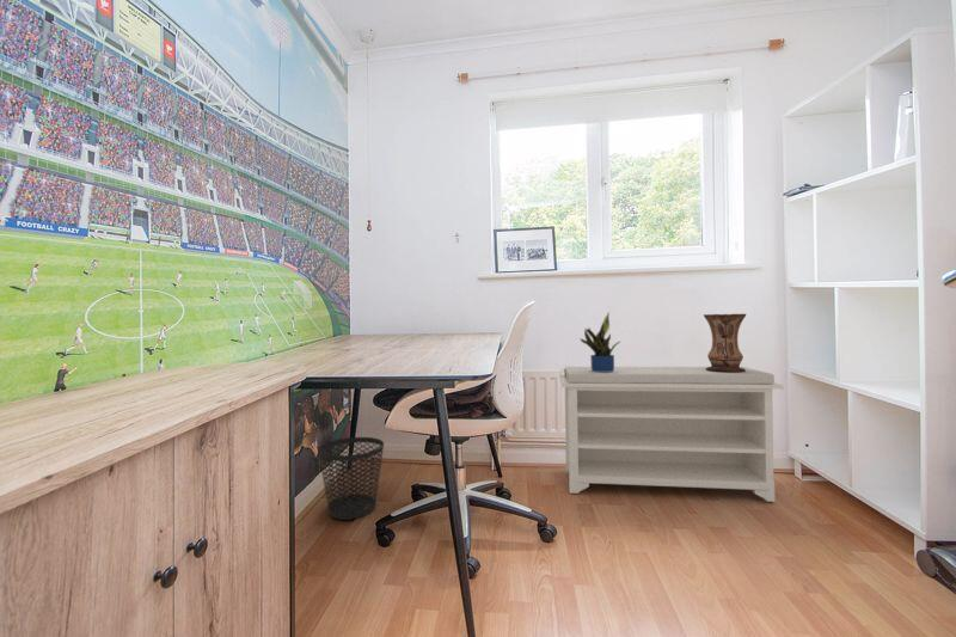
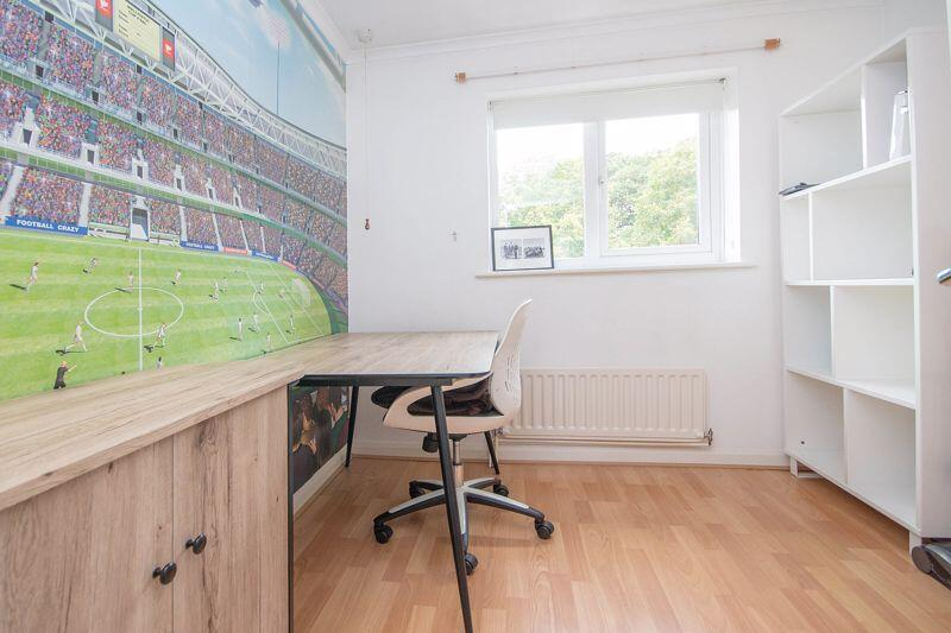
- vase (724, 342)
- potted plant (600, 341)
- bench (660, 427)
- wastebasket (351, 478)
